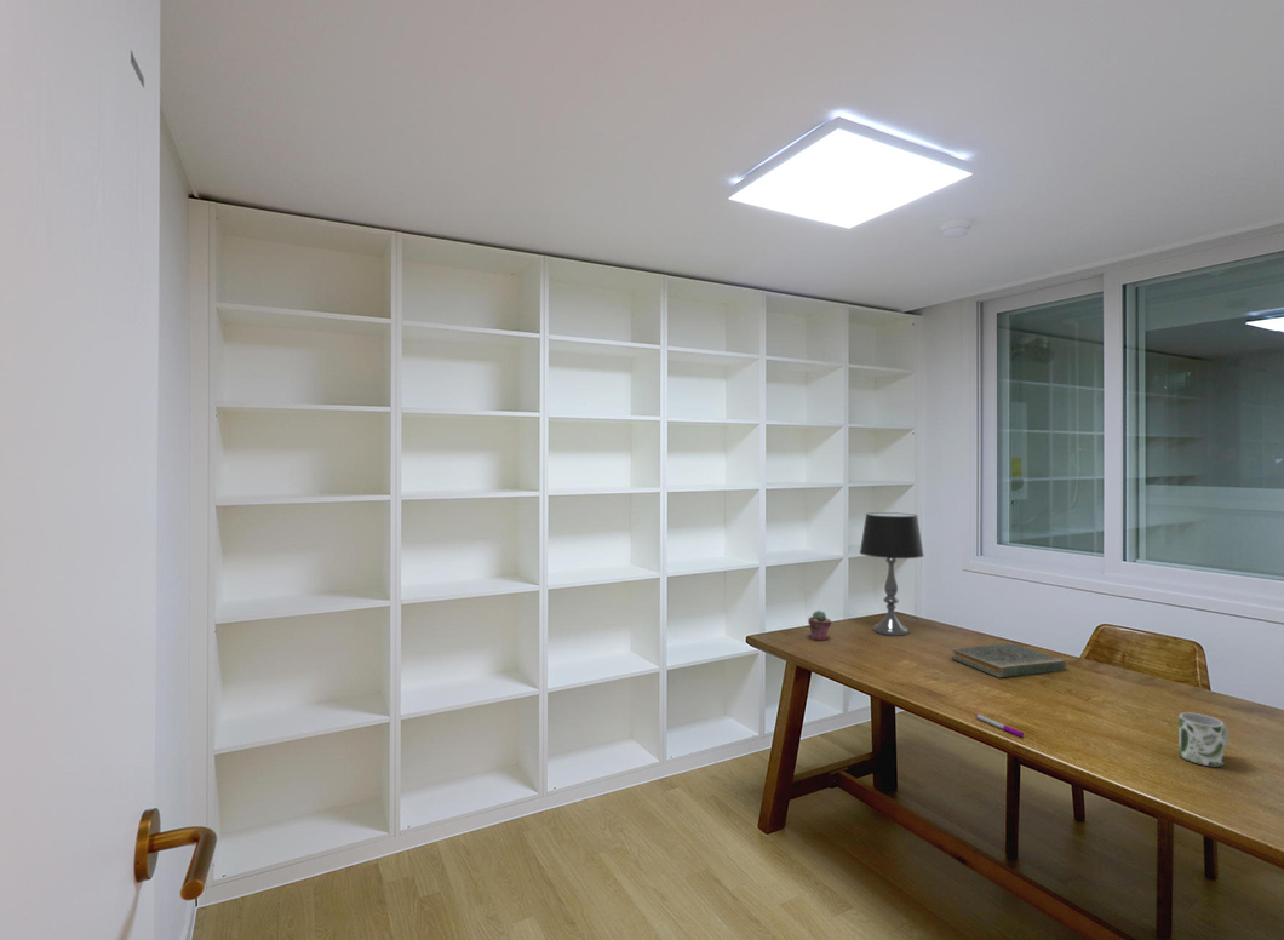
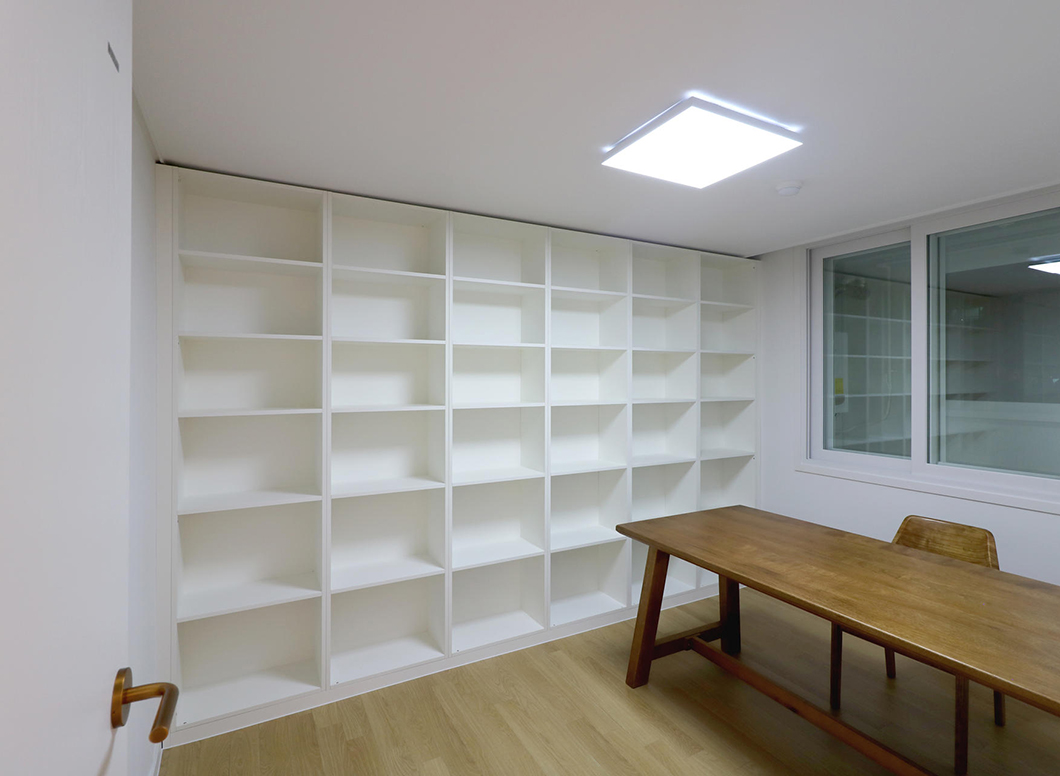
- table lamp (890, 573)
- potted succulent (819, 624)
- pen (998, 724)
- book (1005, 659)
- mug (1206, 738)
